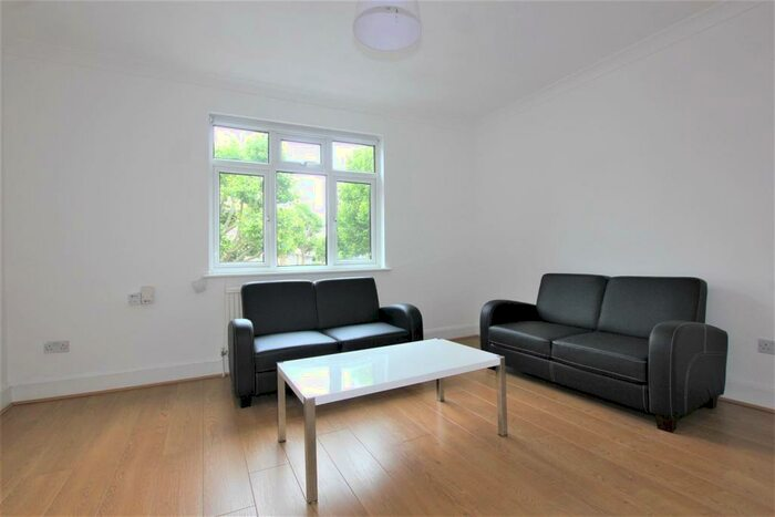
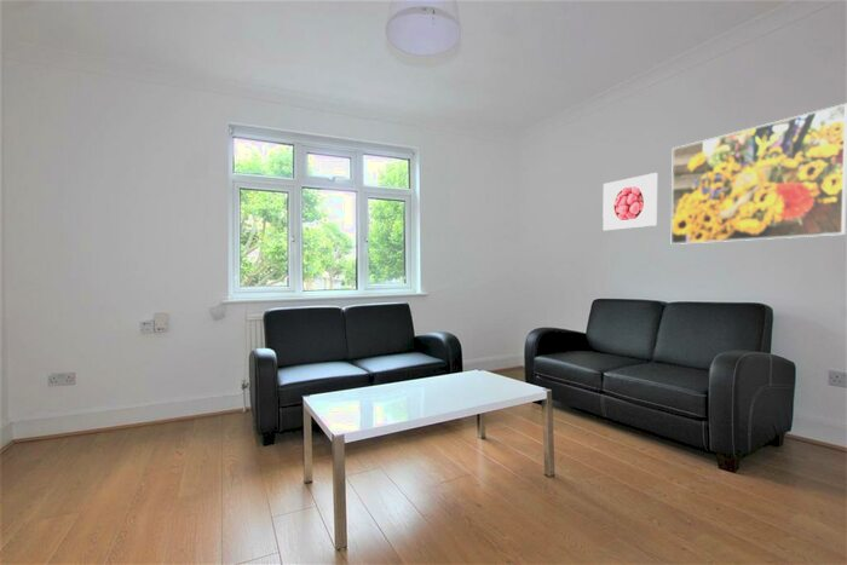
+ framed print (745, 185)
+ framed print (628, 203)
